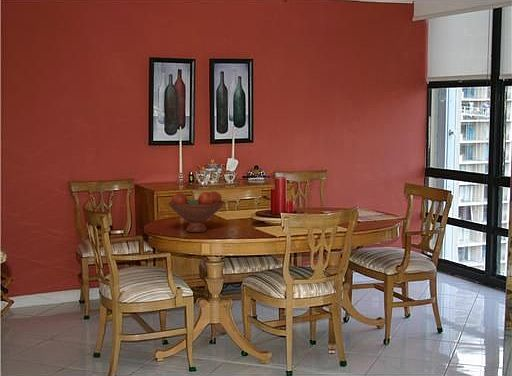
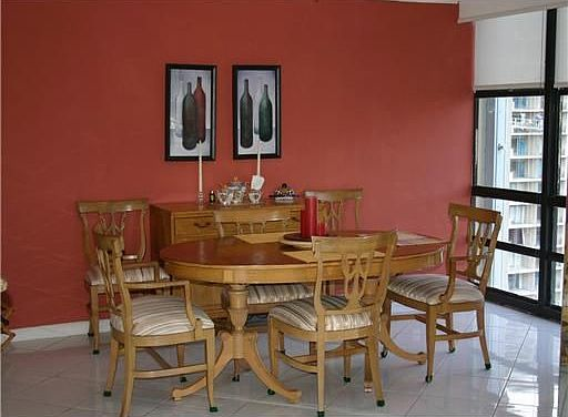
- fruit bowl (196, 211)
